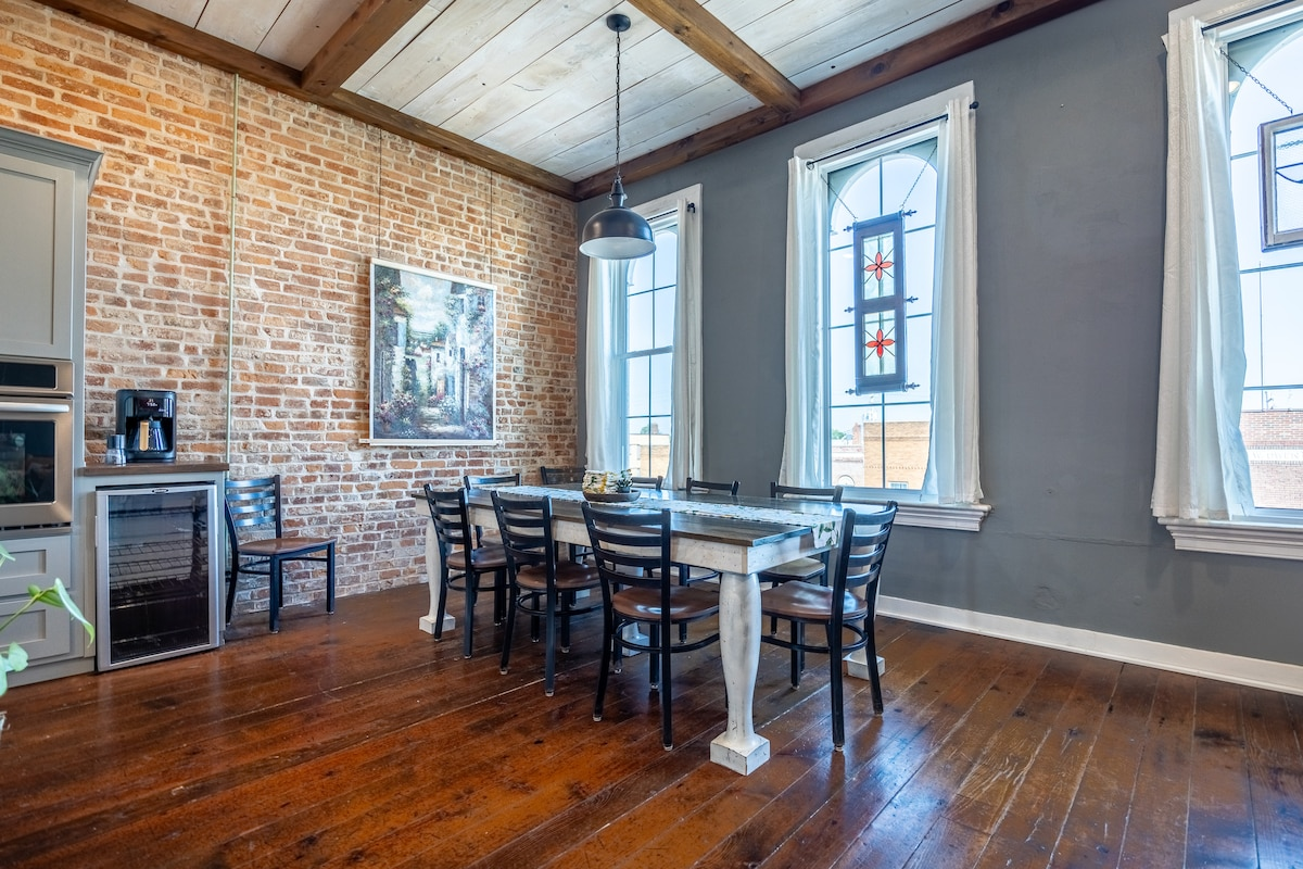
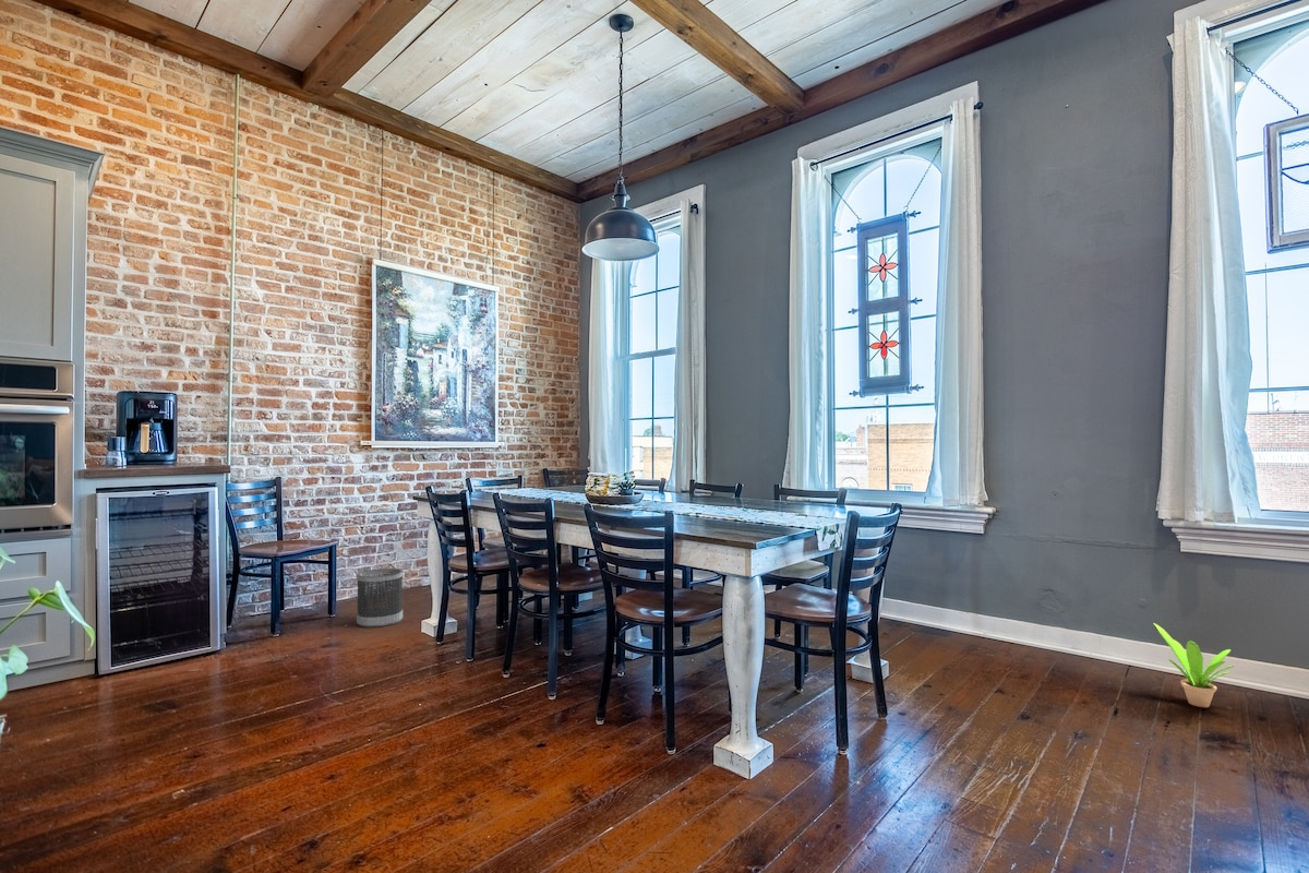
+ wastebasket (380, 596)
+ potted plant (1198, 668)
